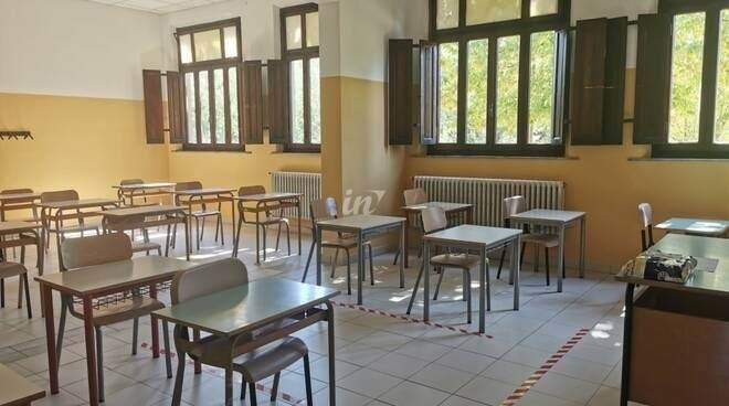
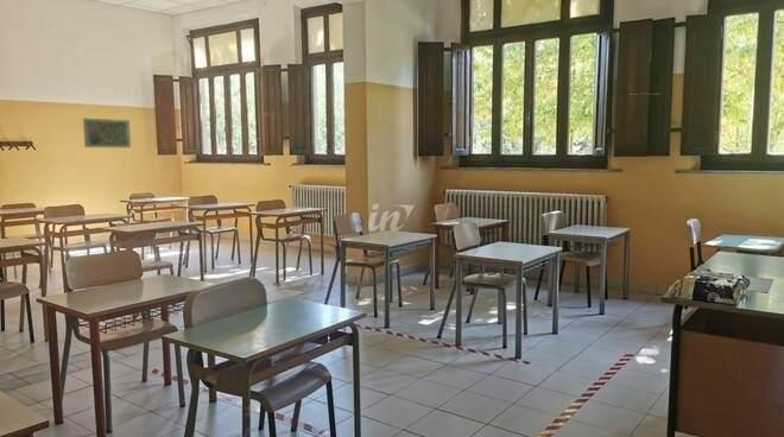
+ road map (107, 133)
